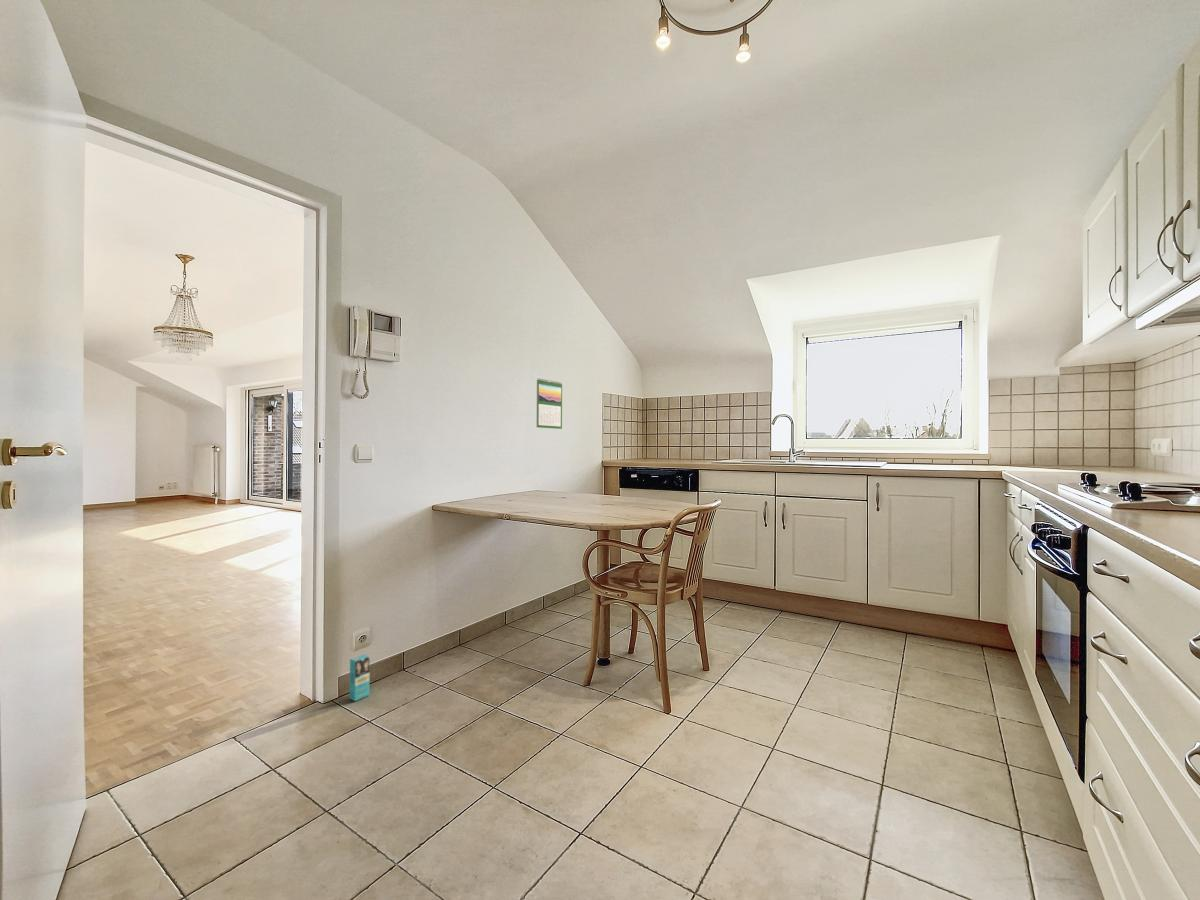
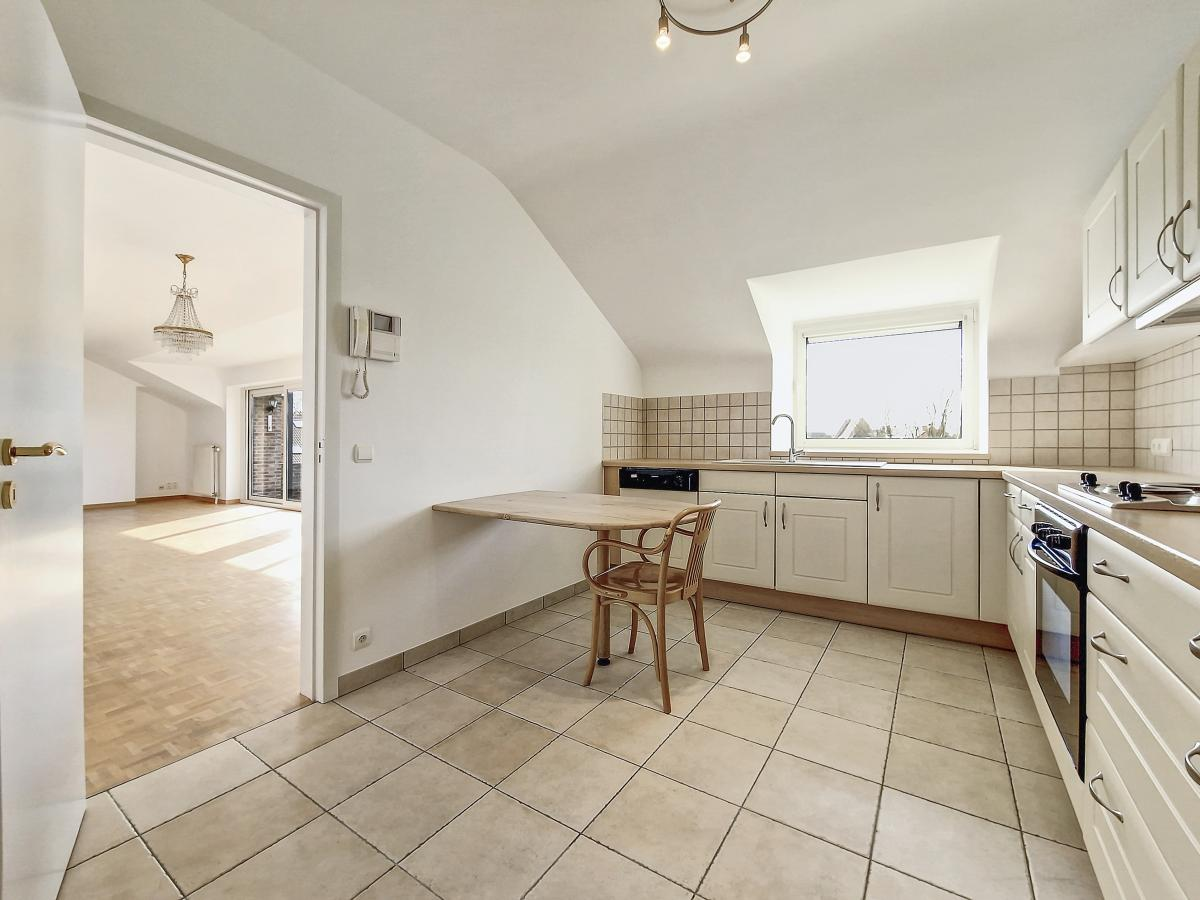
- calendar (549, 403)
- box (359, 677)
